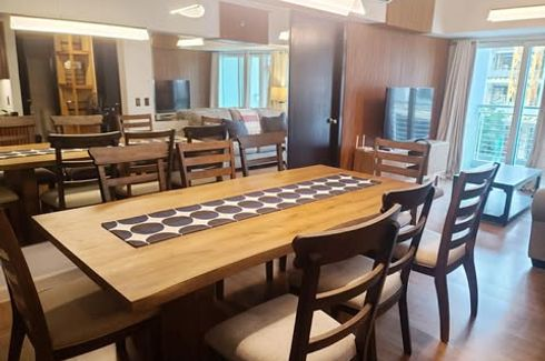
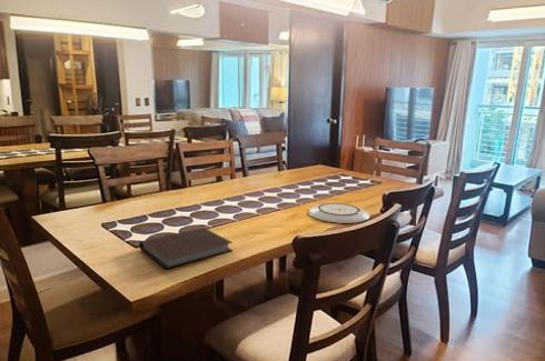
+ plate (338, 210)
+ notebook (186, 245)
